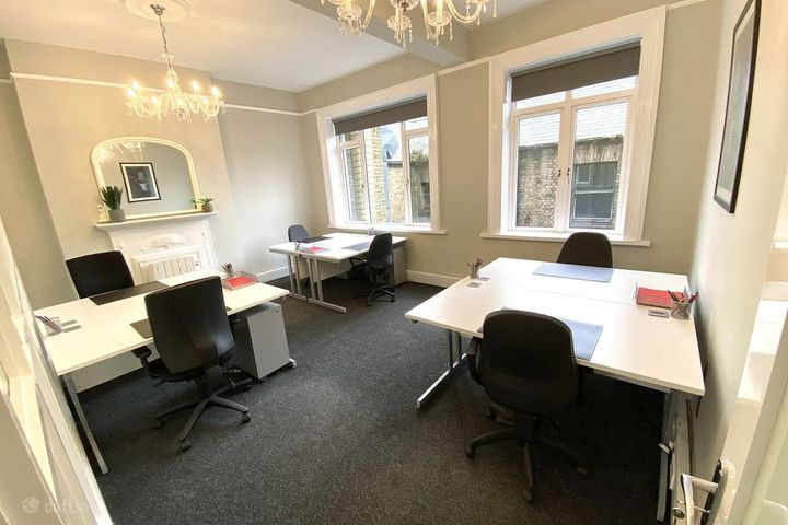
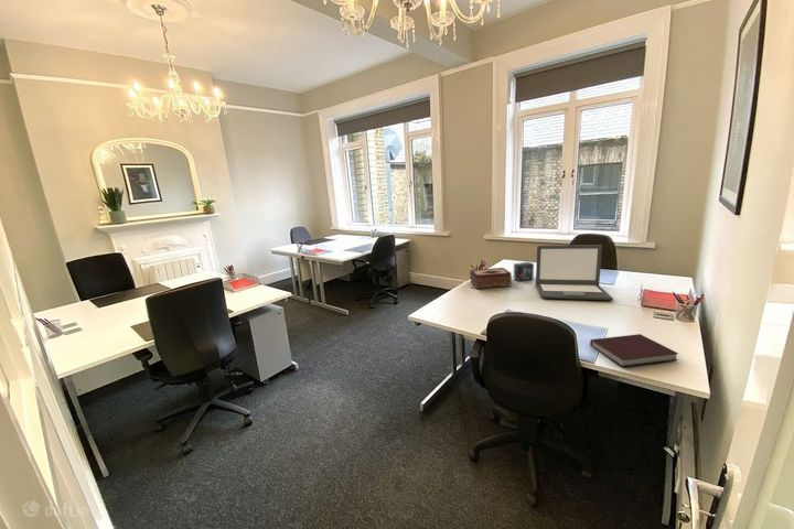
+ tissue box (490, 278)
+ small box (523, 271)
+ notebook (631, 348)
+ laptop (571, 270)
